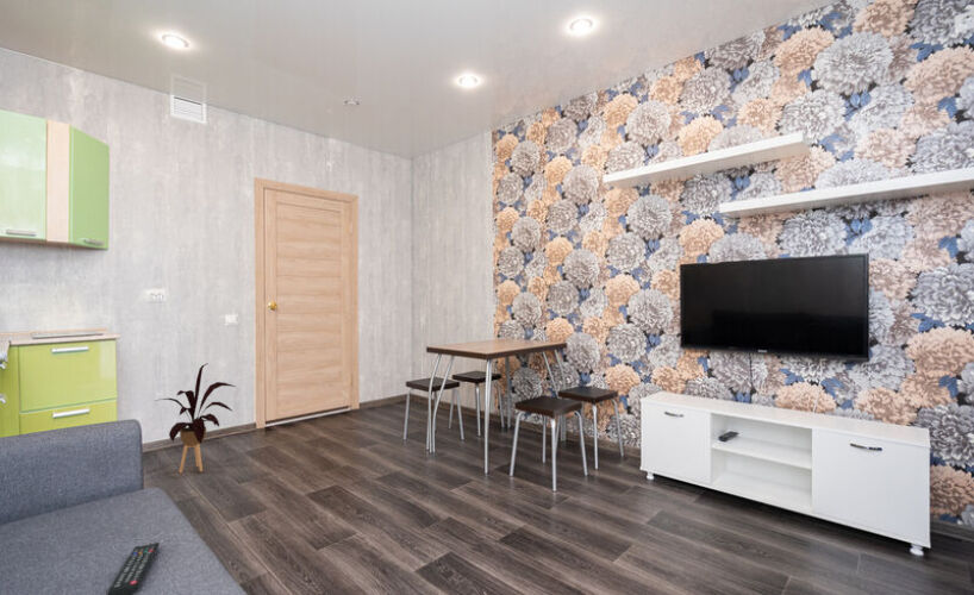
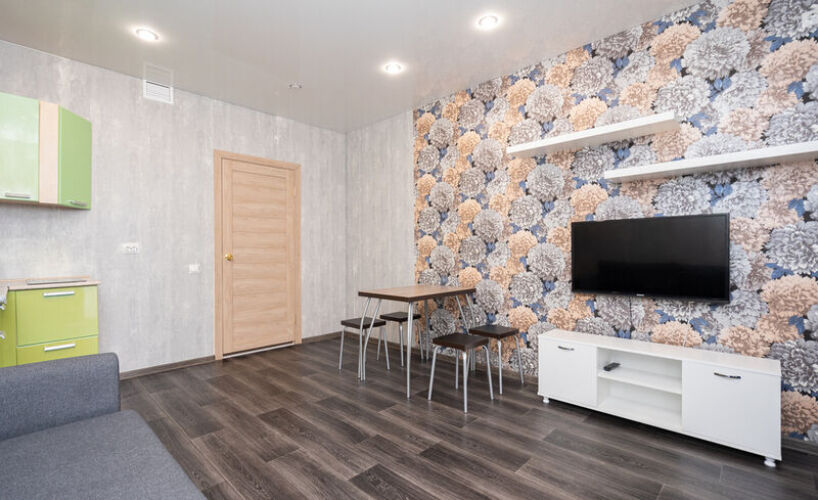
- house plant (198, 418)
- remote control (136, 568)
